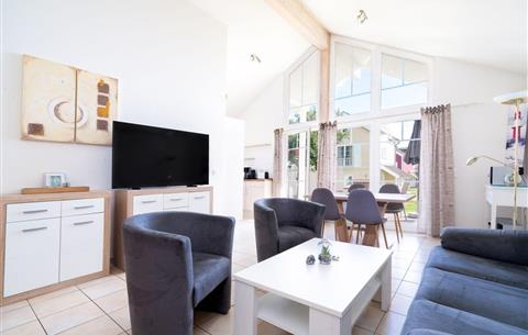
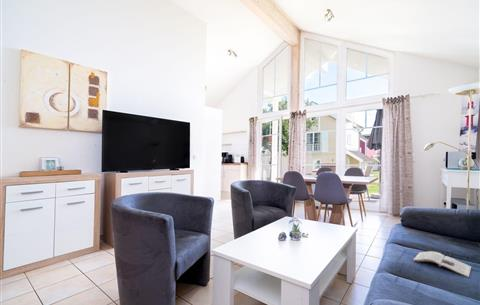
+ magazine (441, 260)
